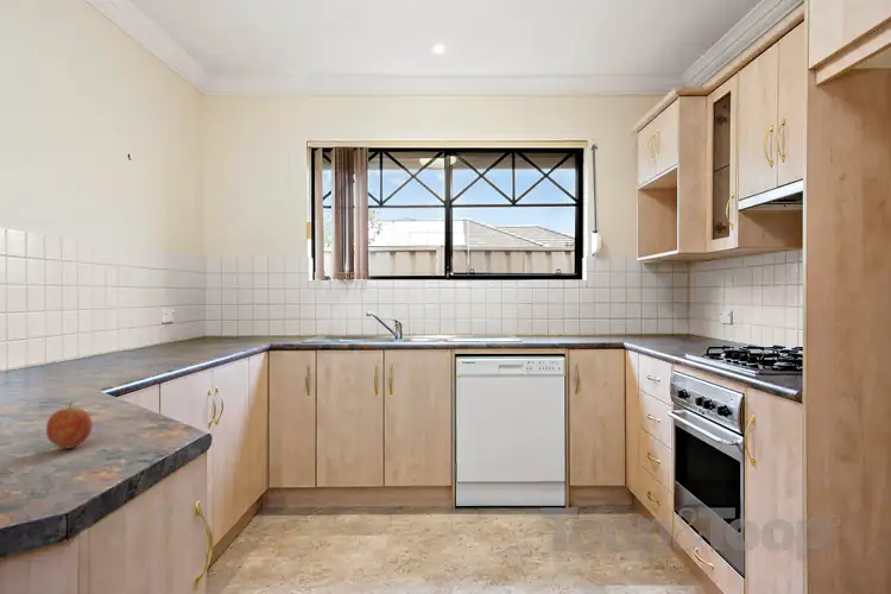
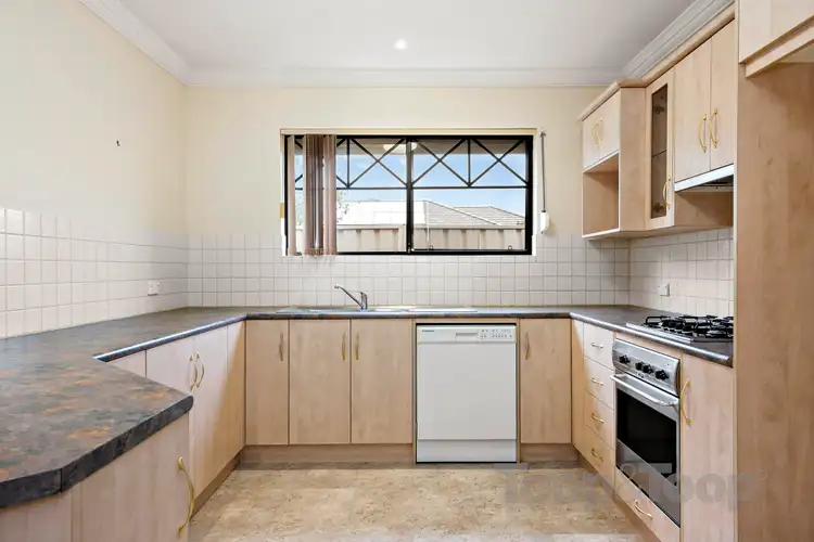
- fruit (69, 424)
